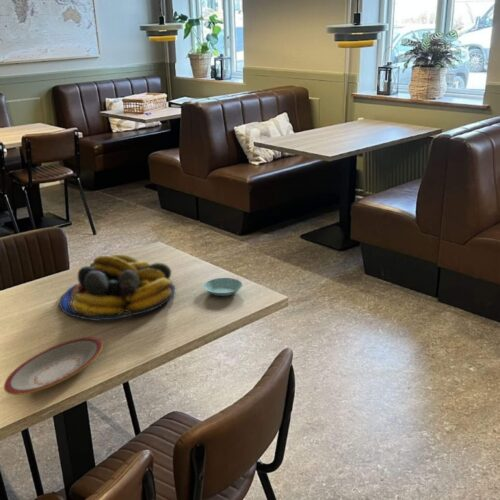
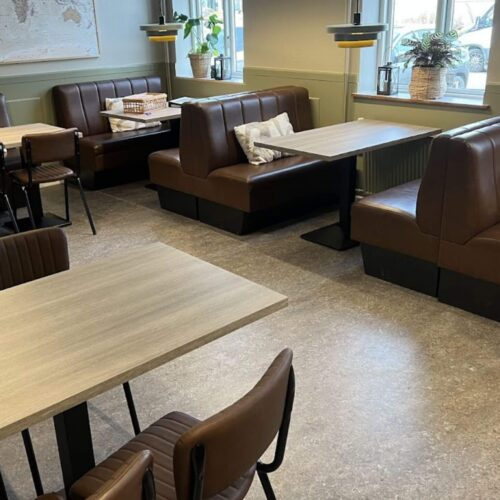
- fruit bowl (116, 277)
- saucer (223, 288)
- plate (56, 367)
